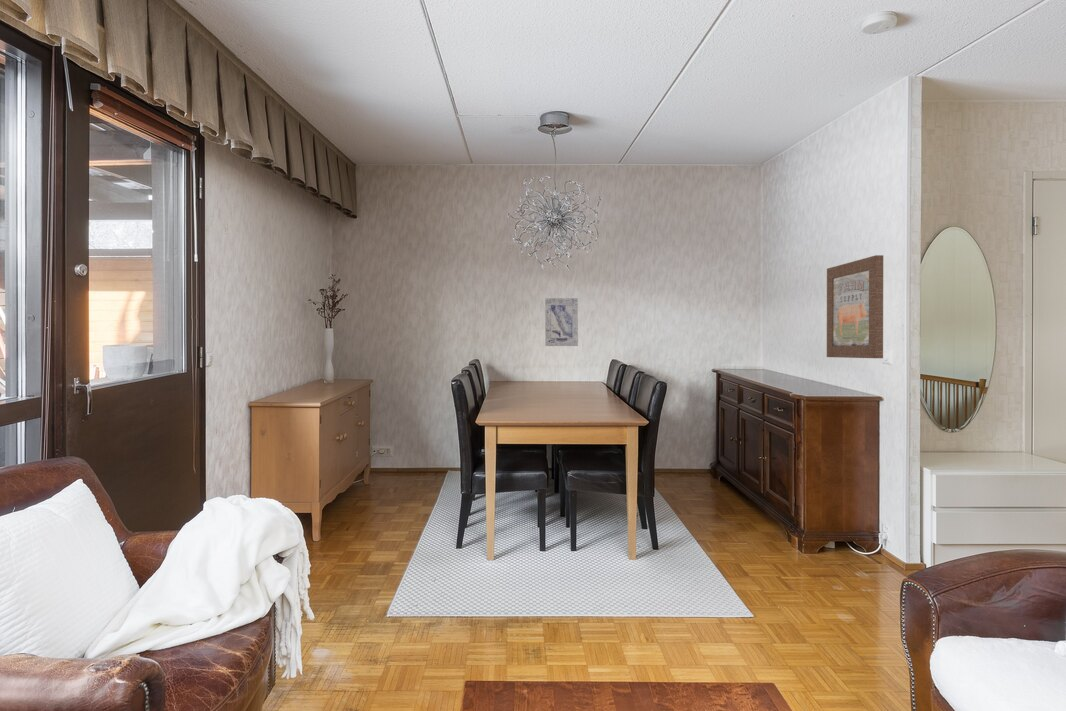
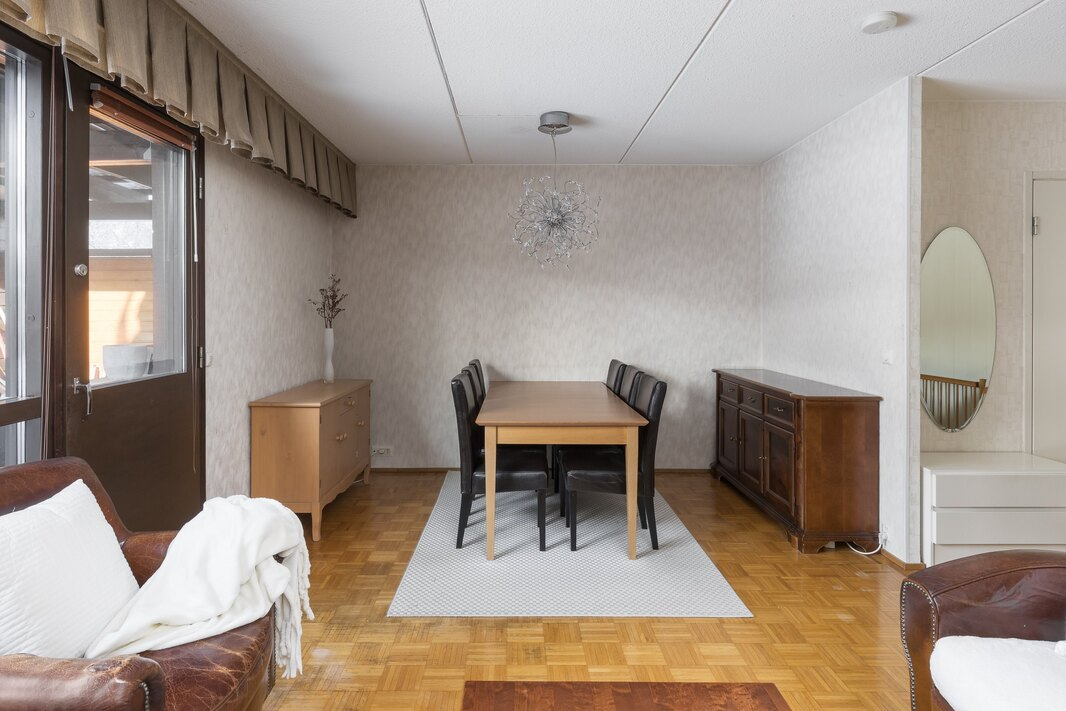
- wall art (852, 310)
- wall art (561, 322)
